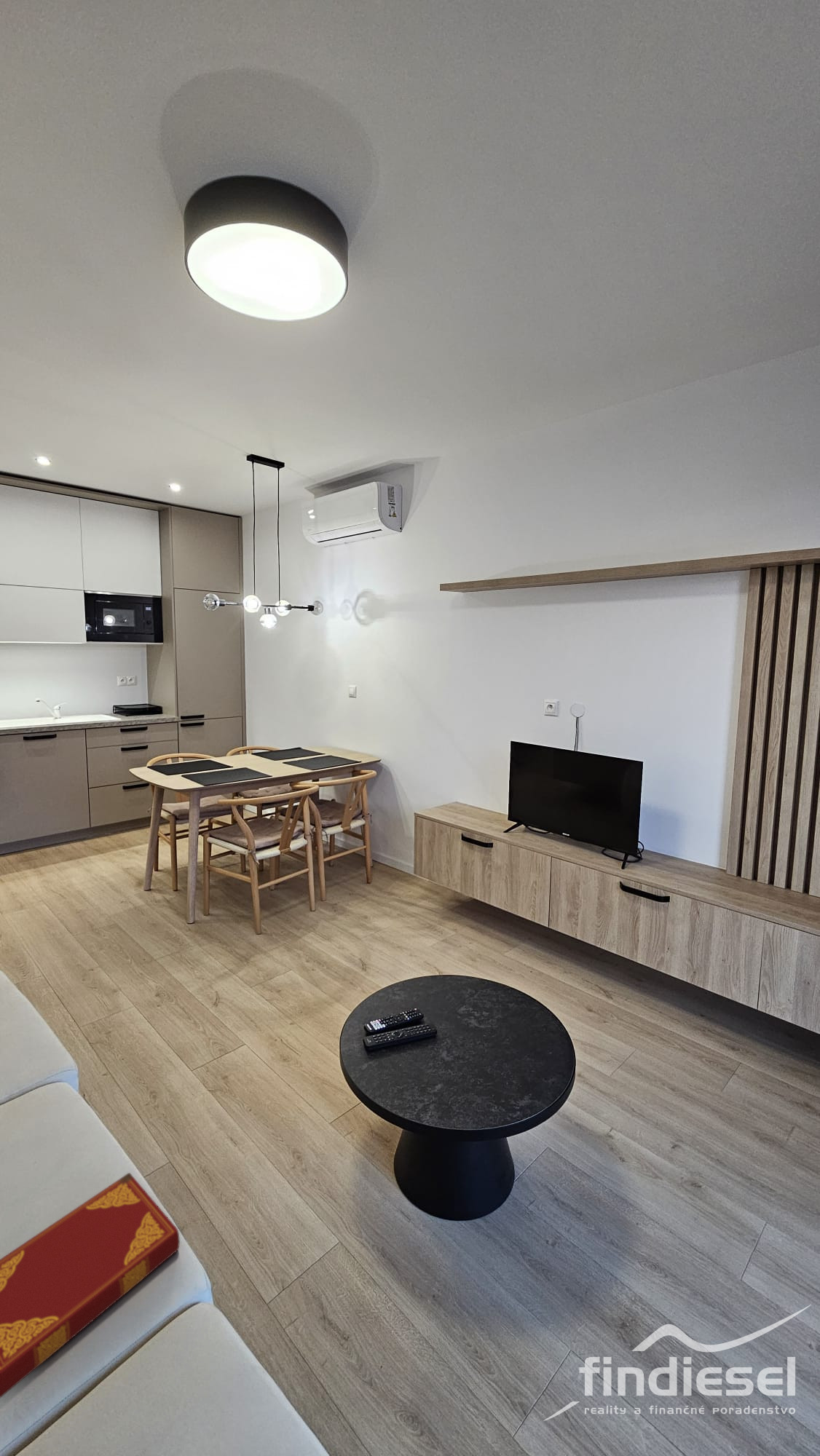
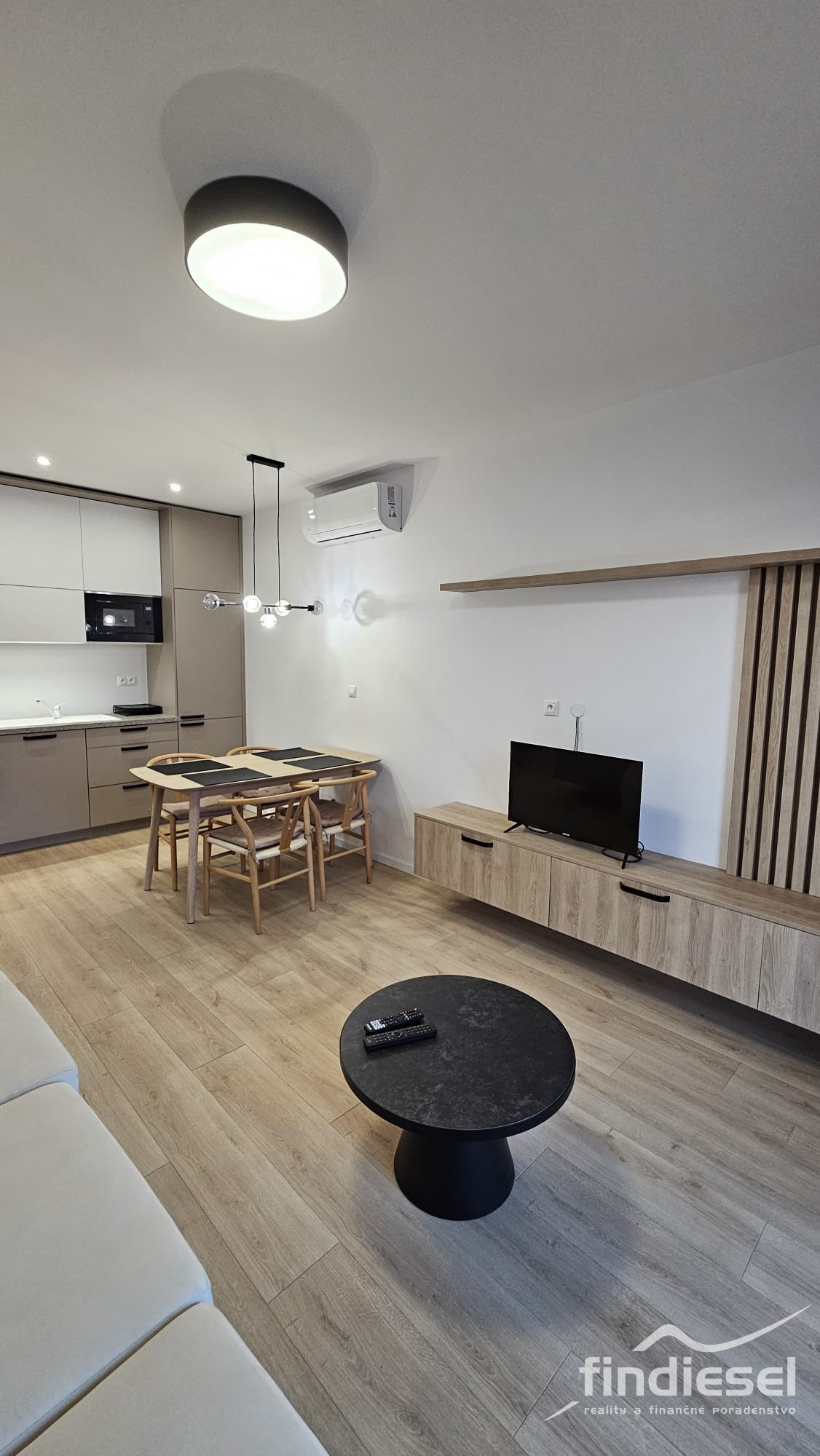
- hardback book (75, 1267)
